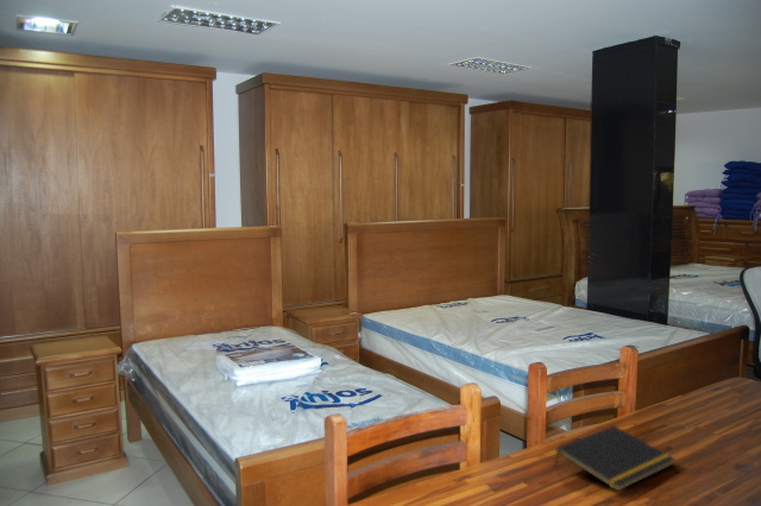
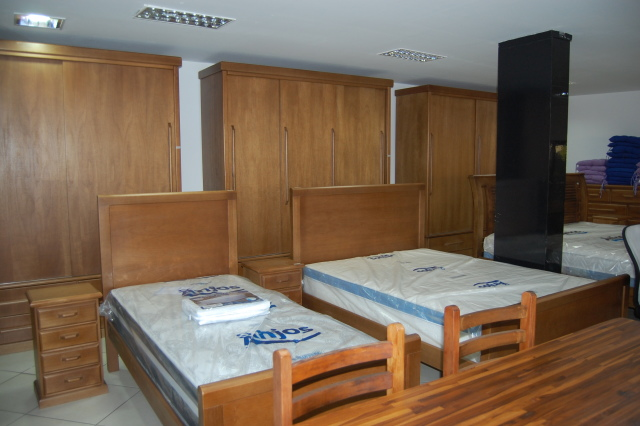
- notepad (615, 455)
